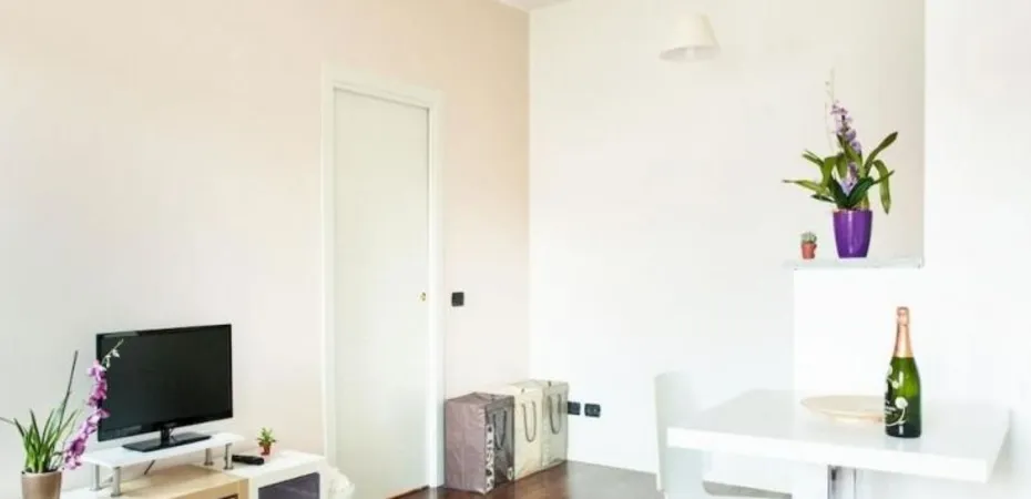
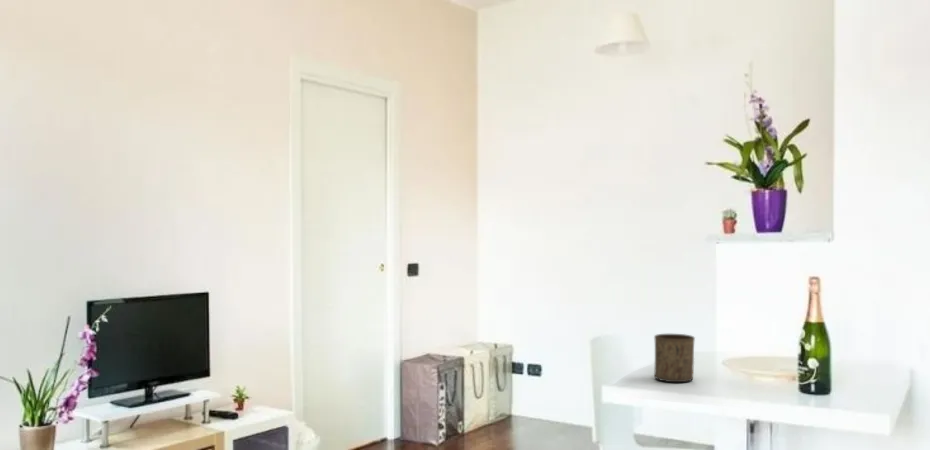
+ cup (674, 357)
